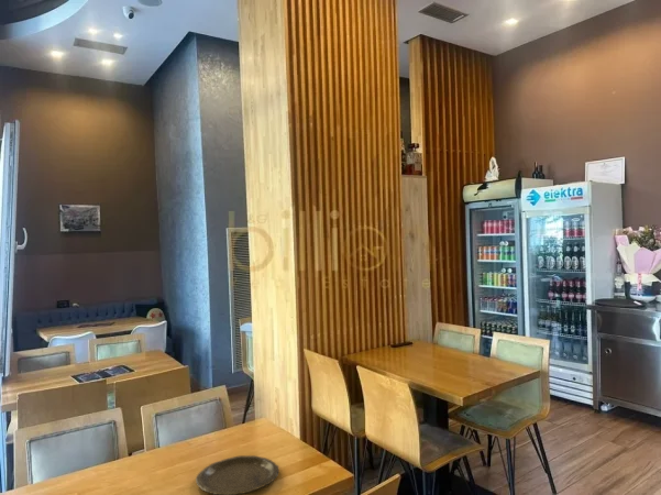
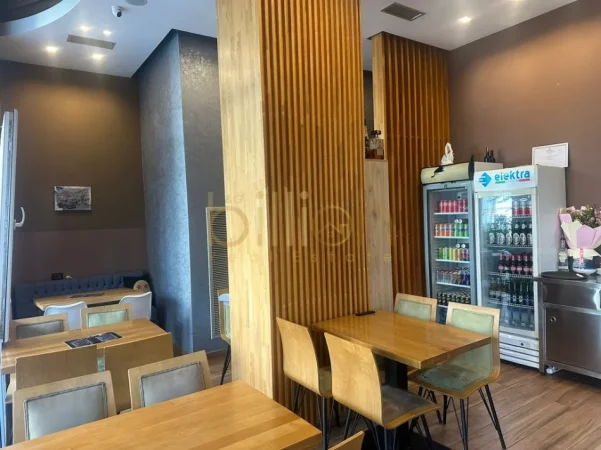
- plate (238, 475)
